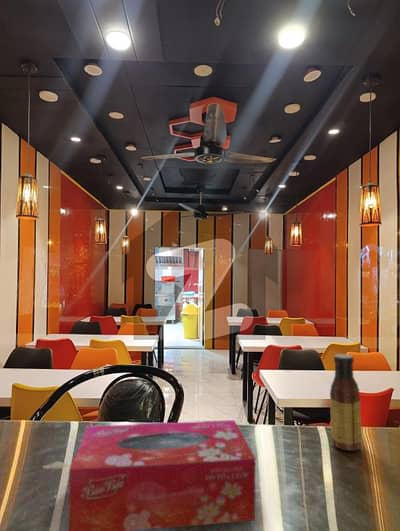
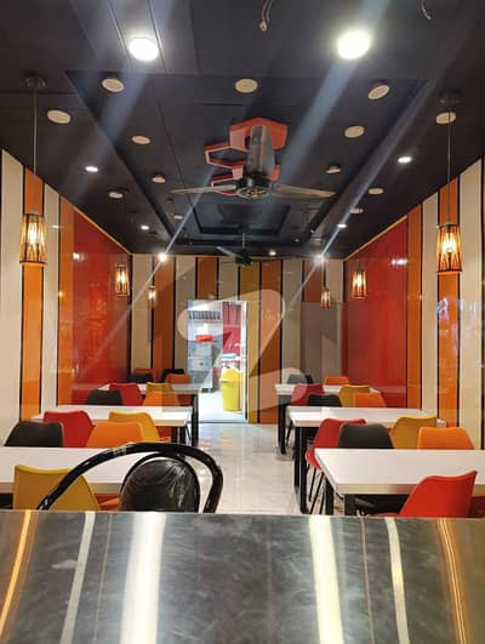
- sauce bottle (345, 400)
- tissue box (163, 469)
